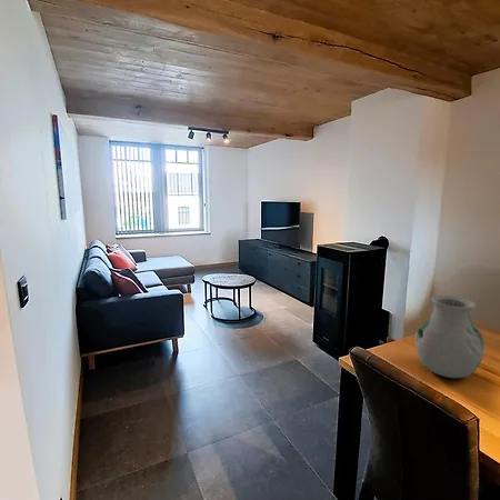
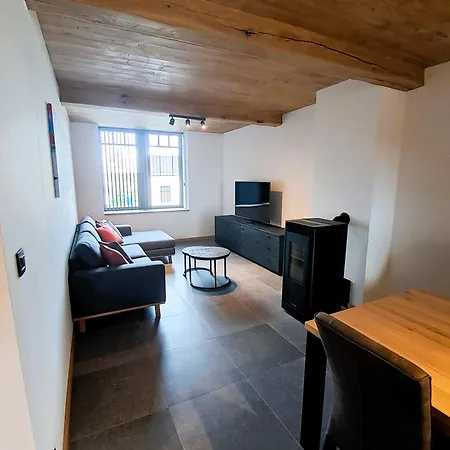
- vase (448, 336)
